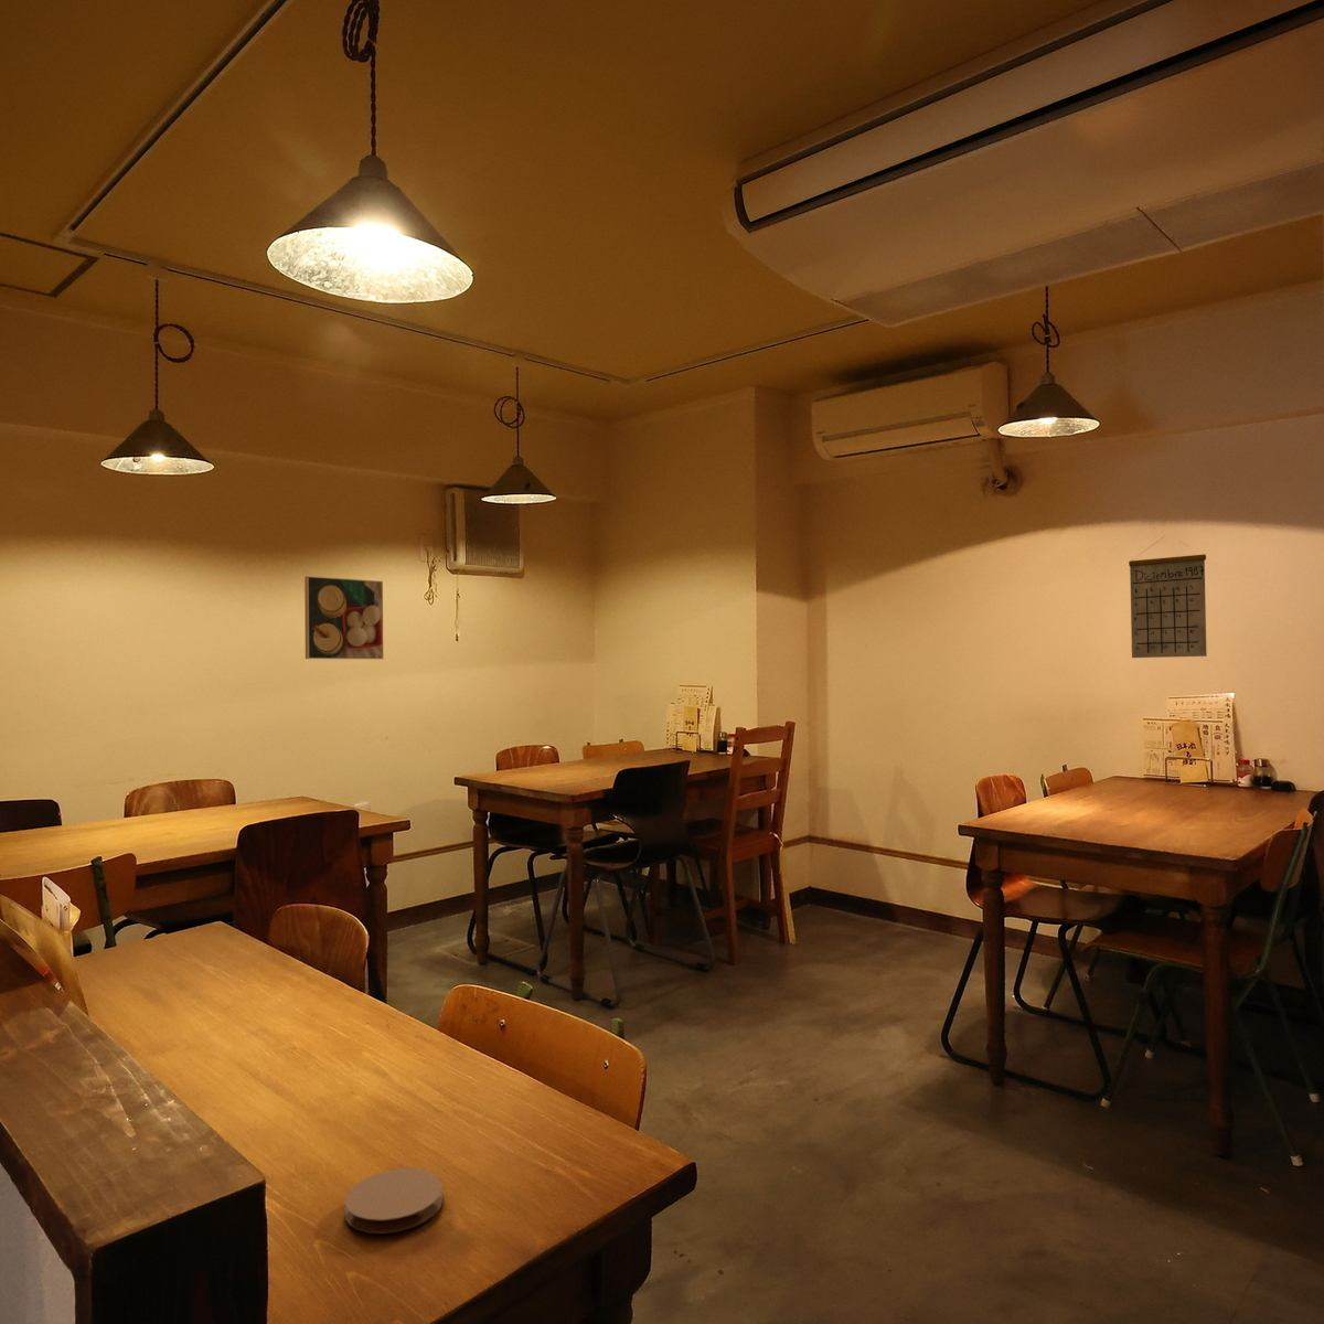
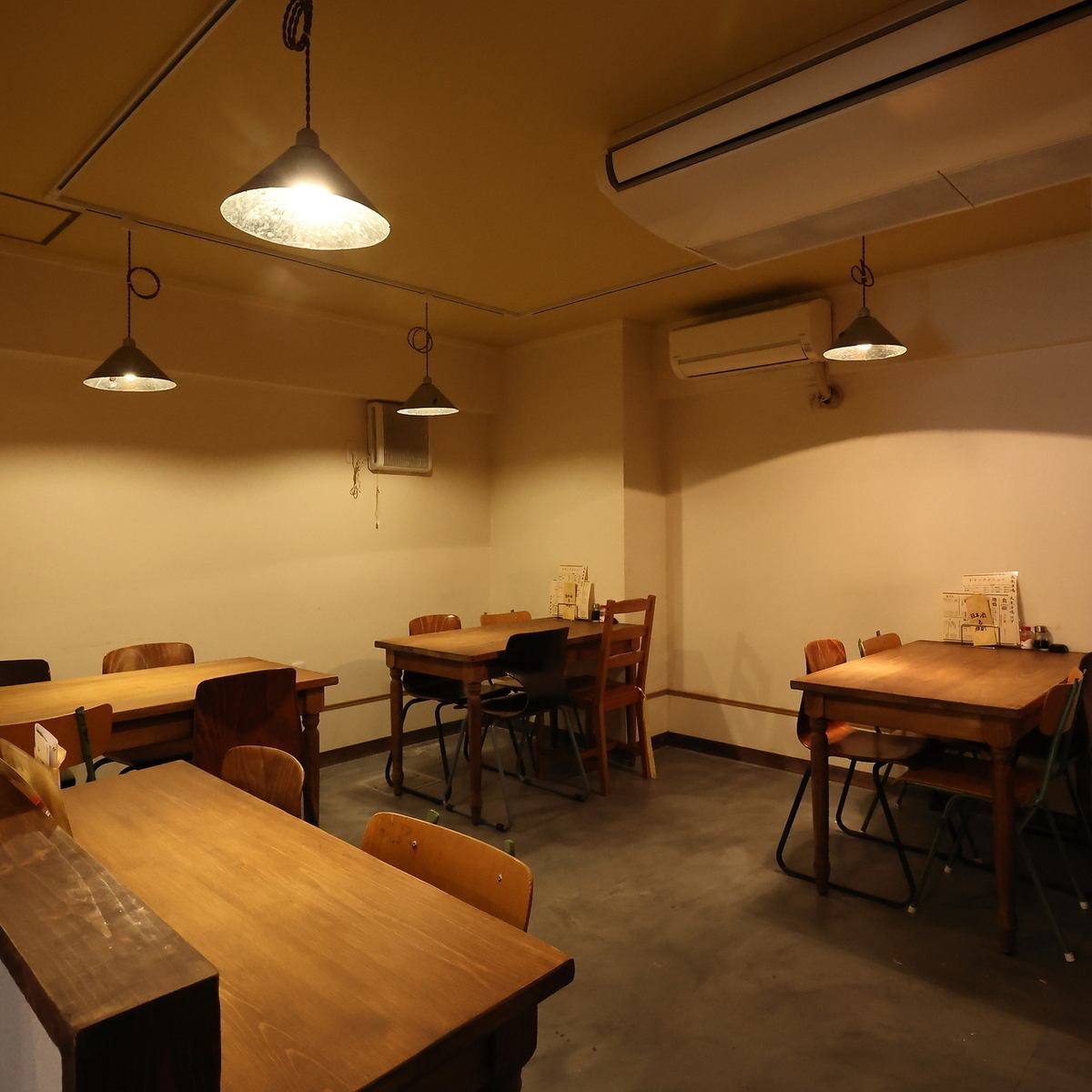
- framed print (344, 620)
- coaster (394, 1199)
- calendar (1168, 594)
